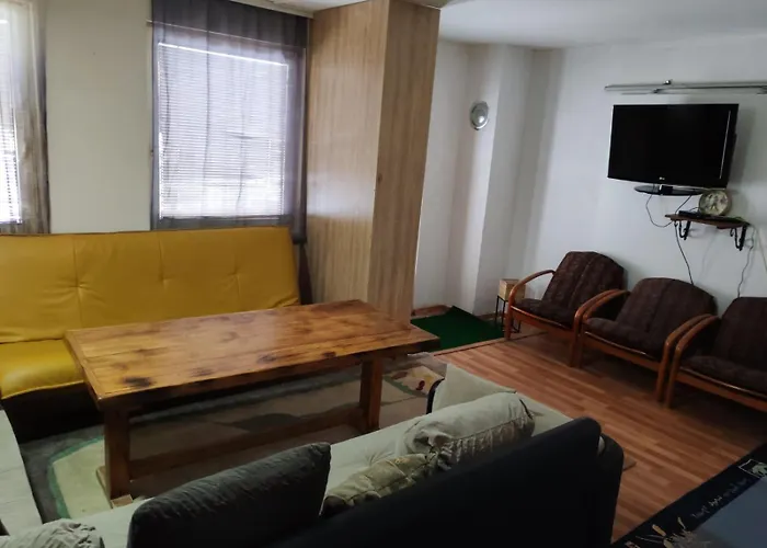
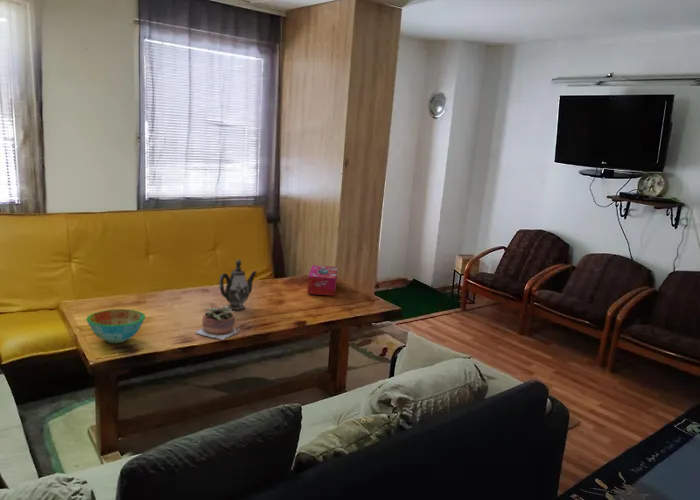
+ teapot (238, 283)
+ tissue box (323, 279)
+ succulent plant (218, 317)
+ bowl (116, 328)
